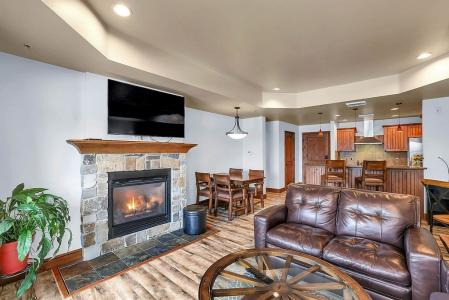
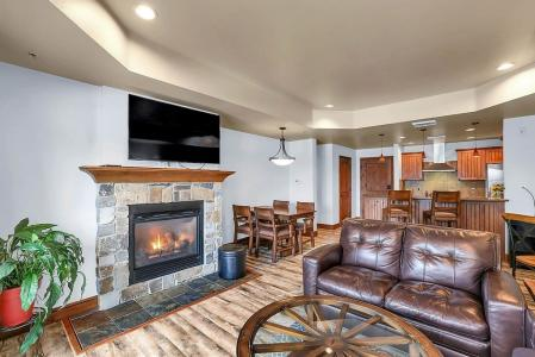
- remote control (258, 275)
